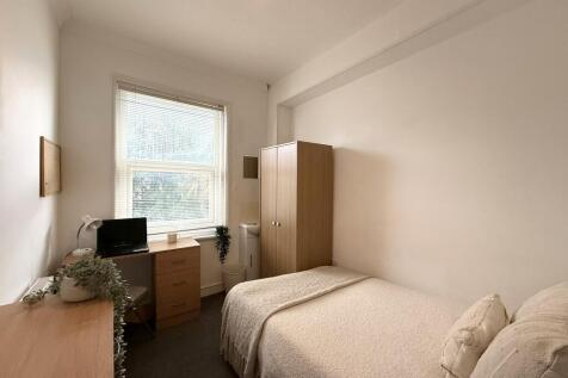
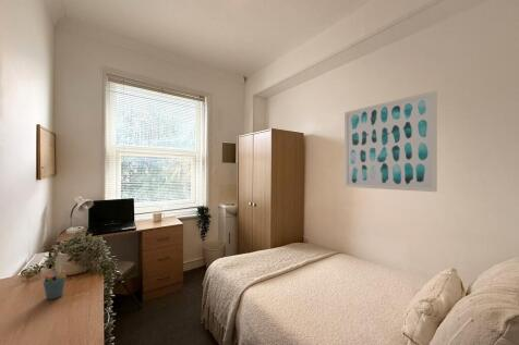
+ pen holder (55, 282)
+ wall art (383, 146)
